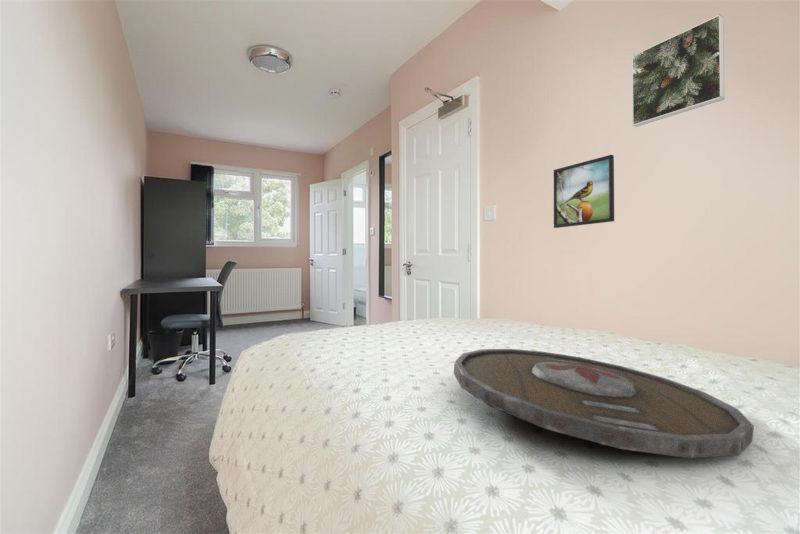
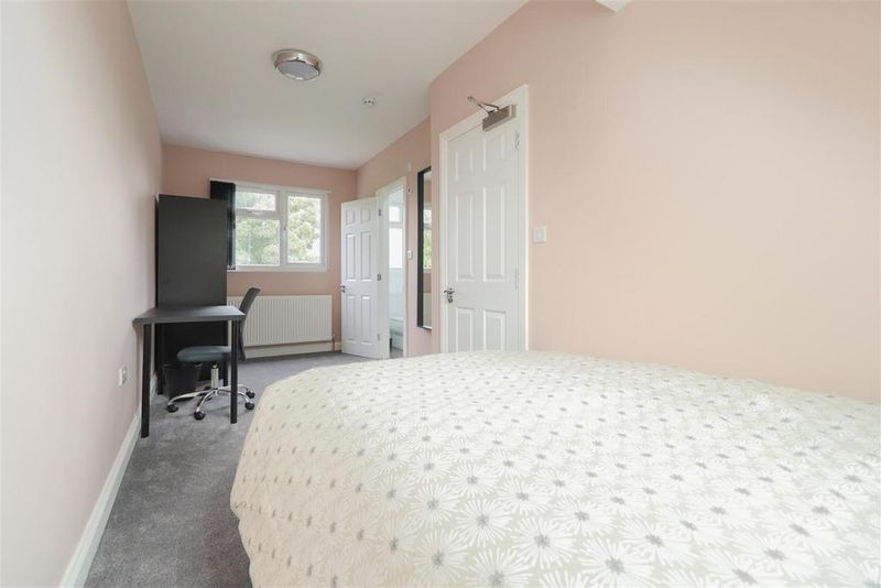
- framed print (581, 193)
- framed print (674, 75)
- serving tray (579, 385)
